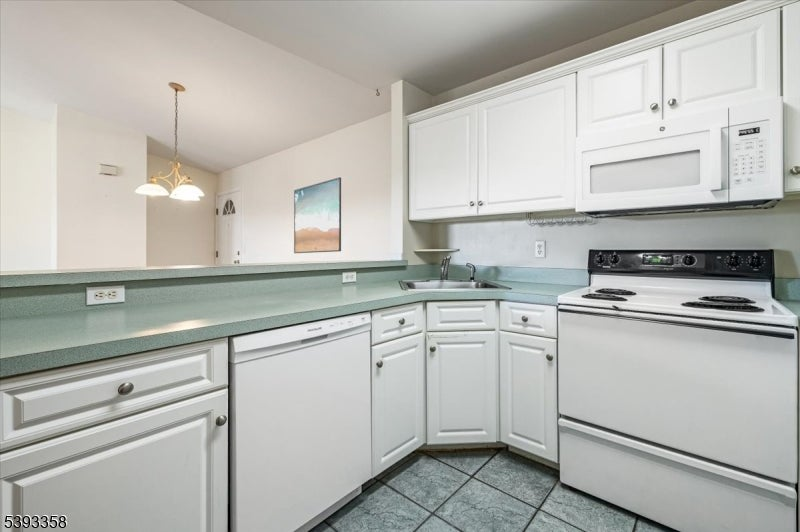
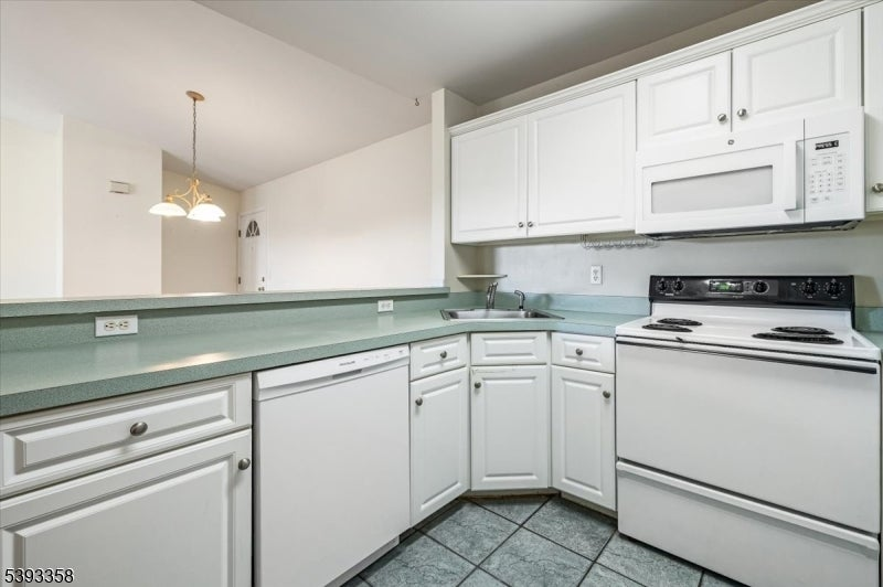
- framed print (315, 218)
